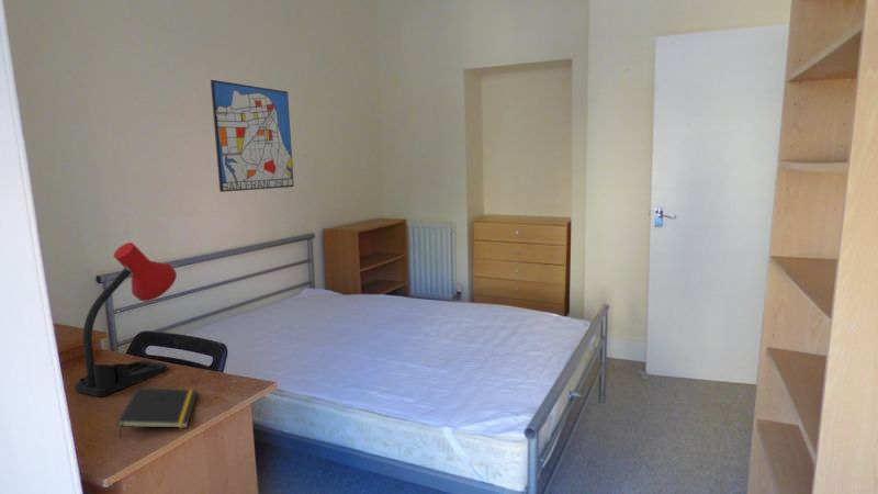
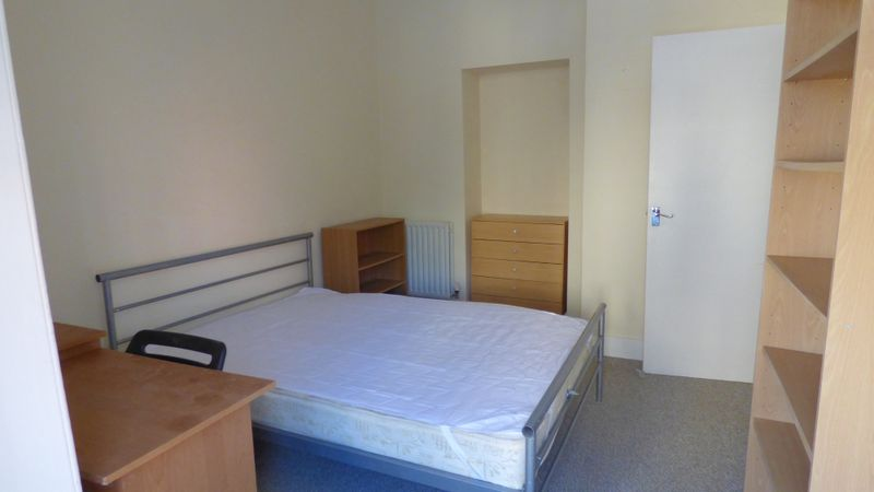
- desk lamp (135, 296)
- wall art (256, 138)
- notepad (160, 406)
